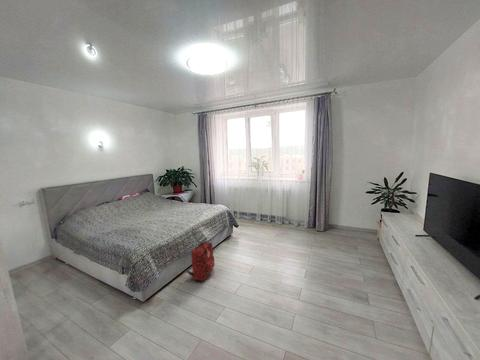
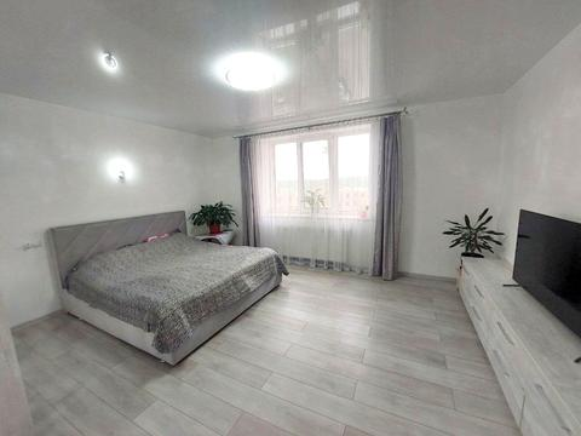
- backpack (200, 258)
